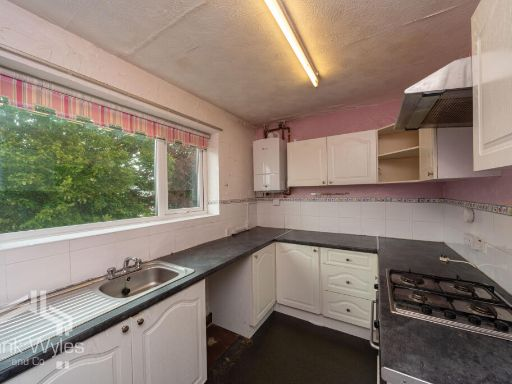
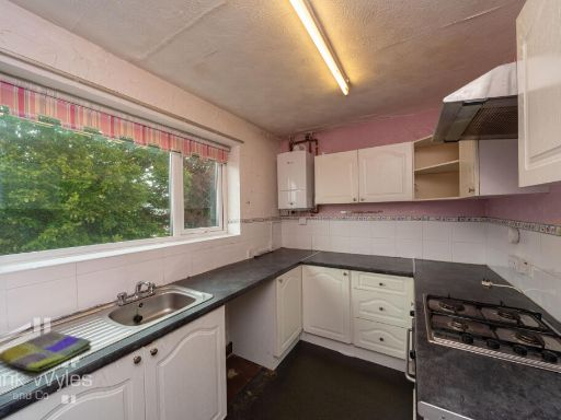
+ dish towel (46, 349)
